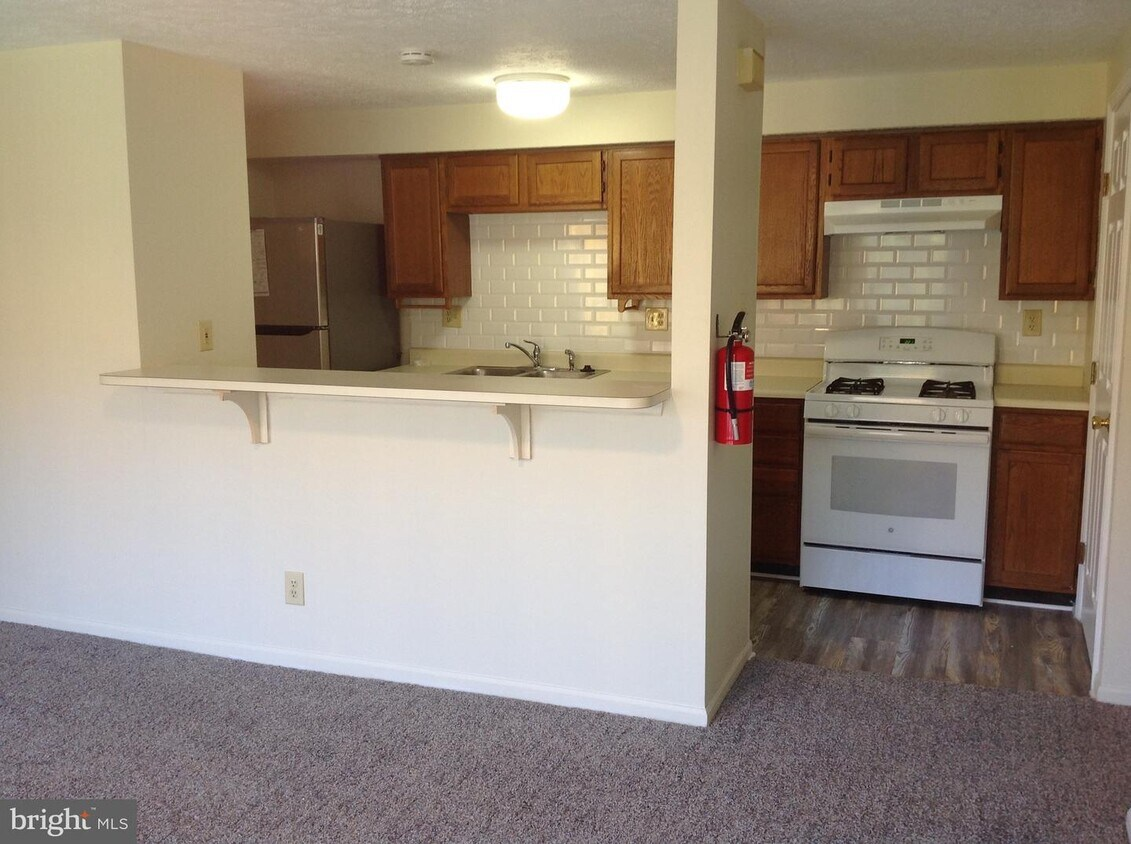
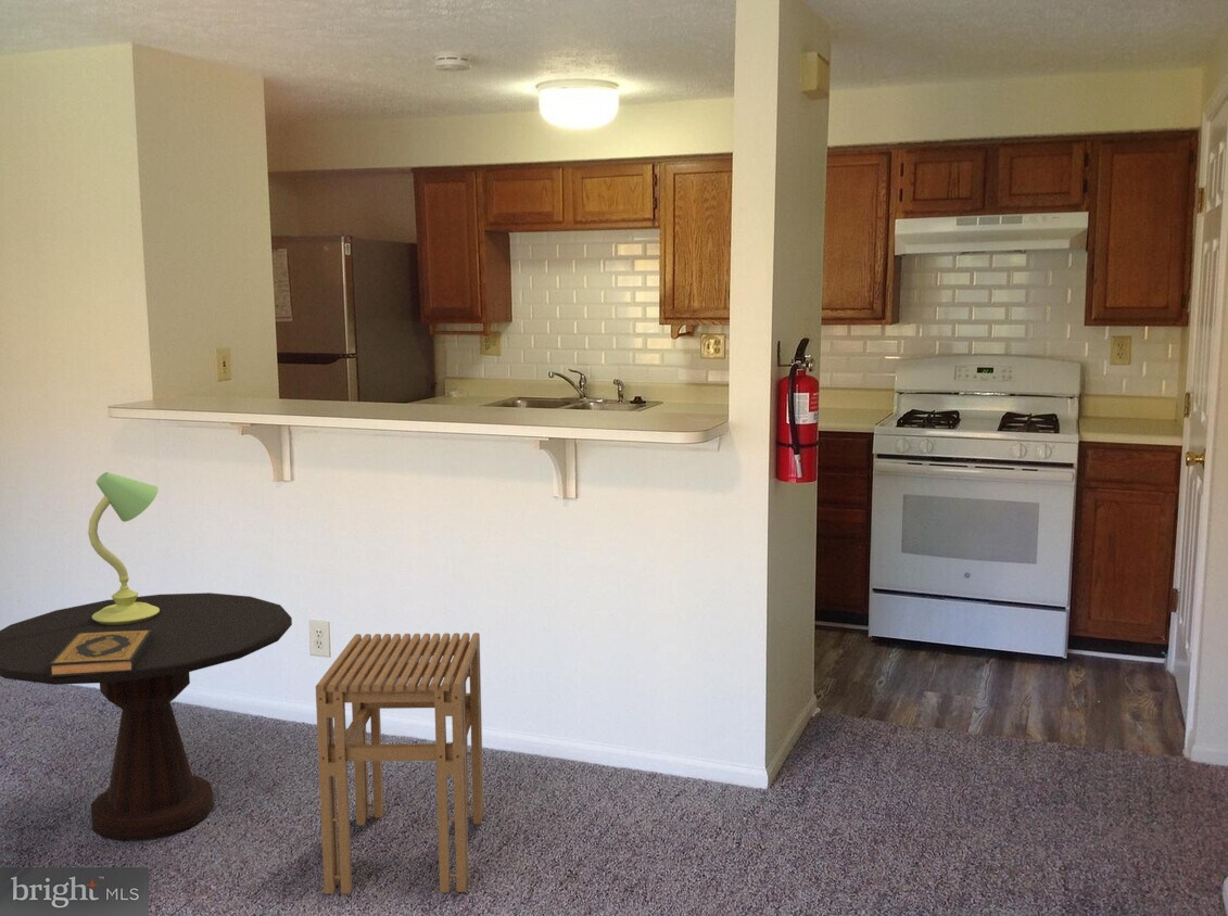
+ side table (148, 722)
+ hardback book (103, 650)
+ stool (406, 754)
+ table lamp (114, 555)
